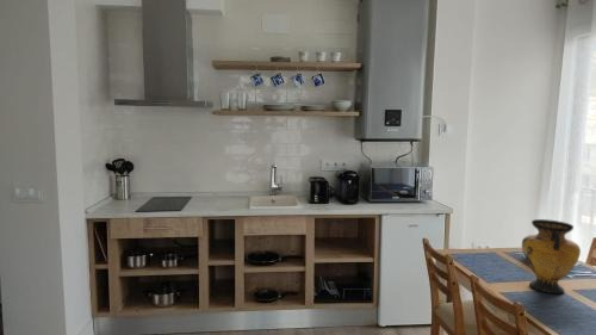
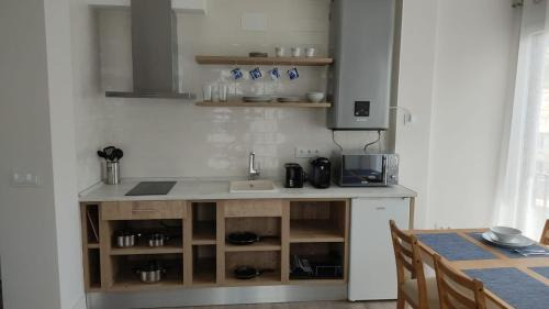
- vase (548, 255)
